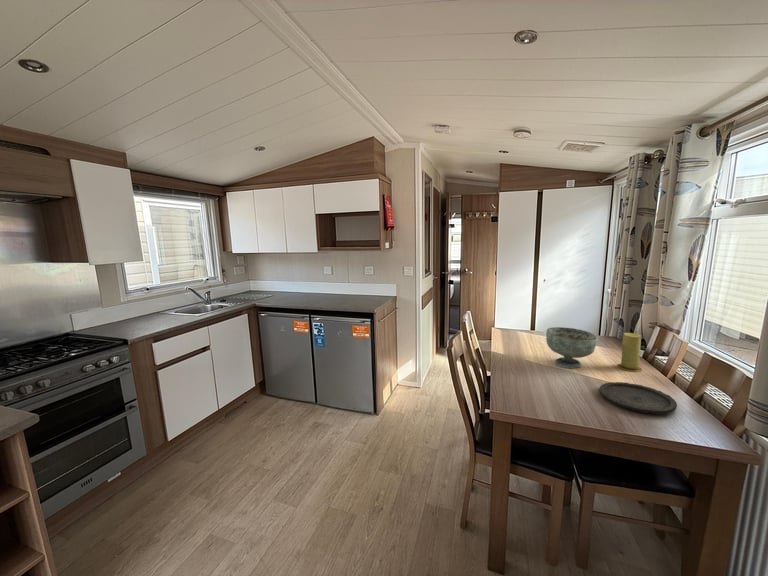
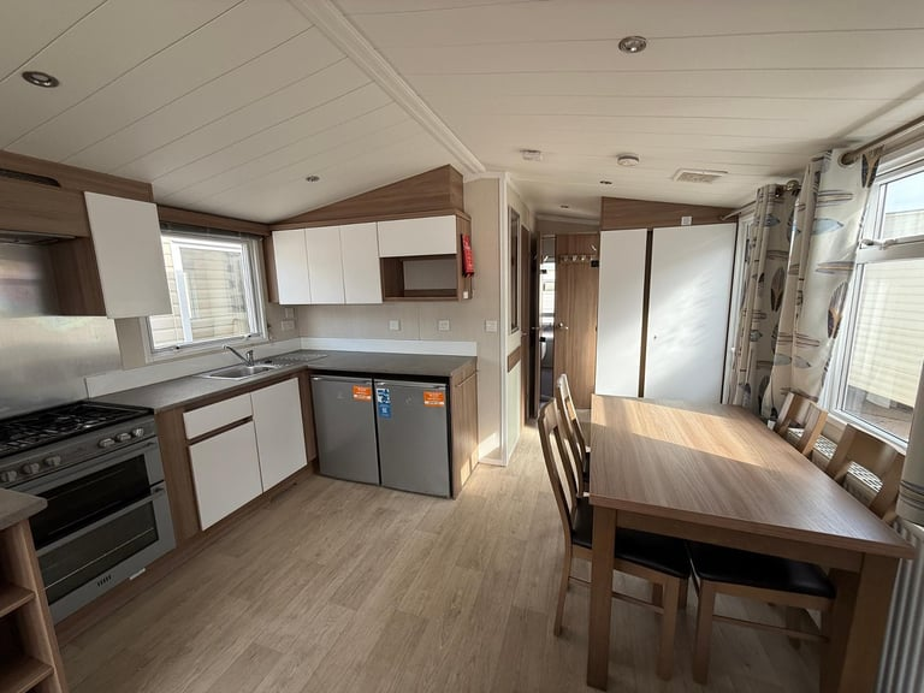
- decorative bowl (569, 348)
- candle (630, 350)
- plate (635, 397)
